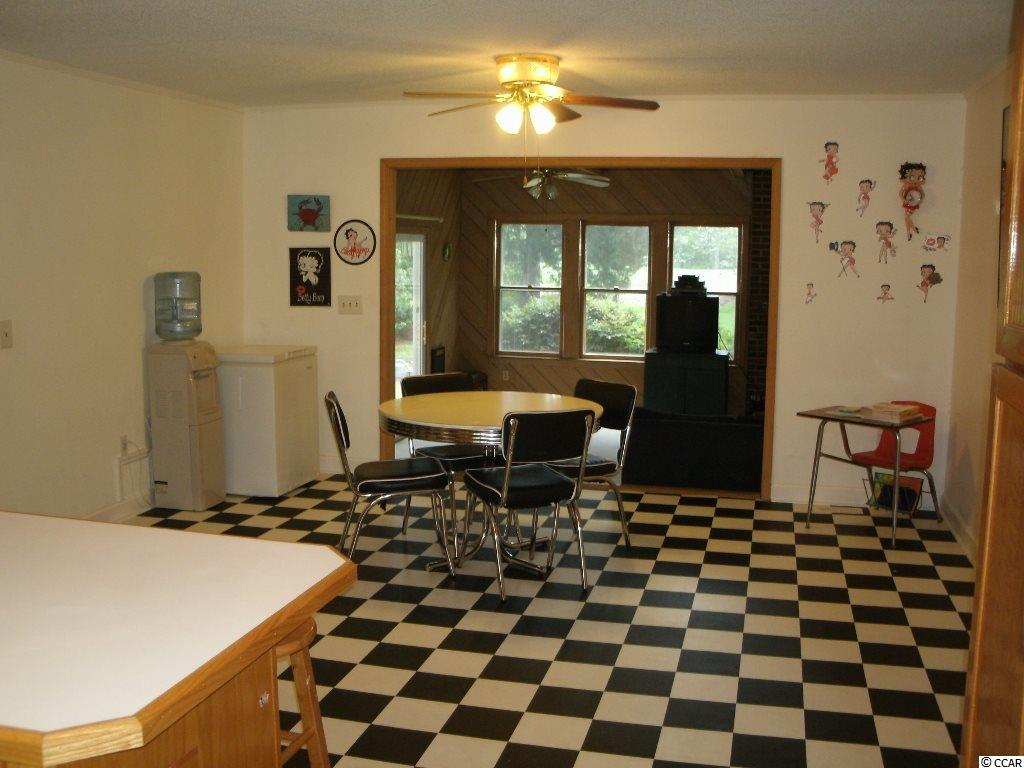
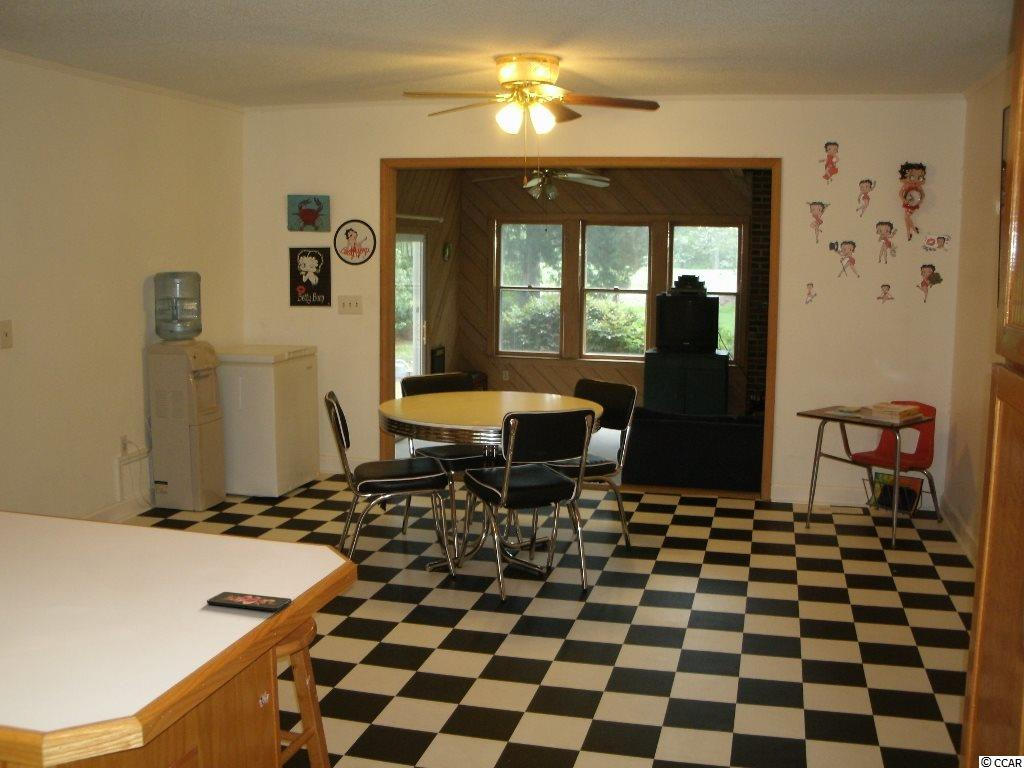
+ smartphone (249, 601)
